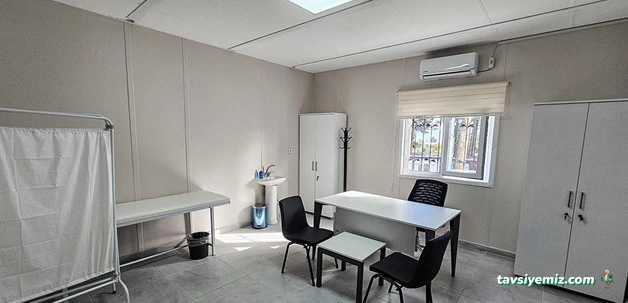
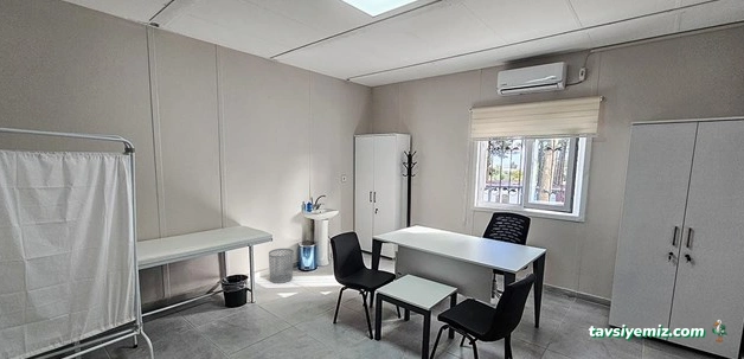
+ waste bin (281, 265)
